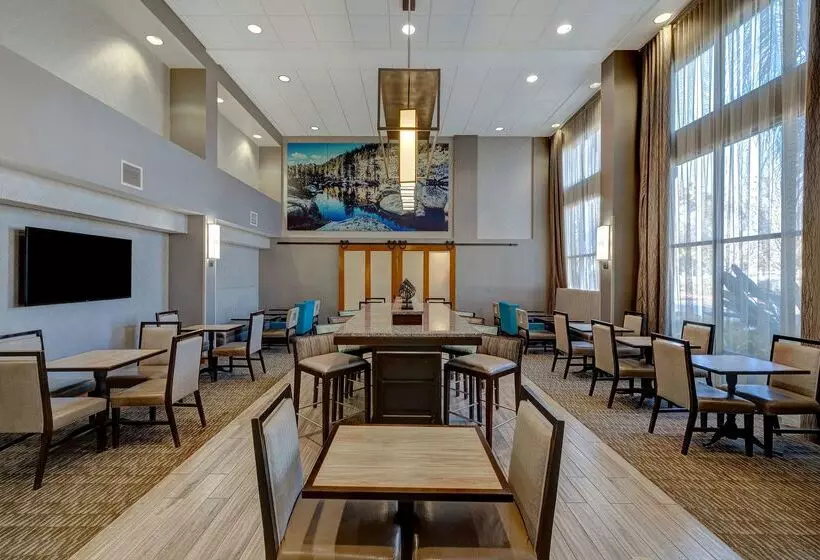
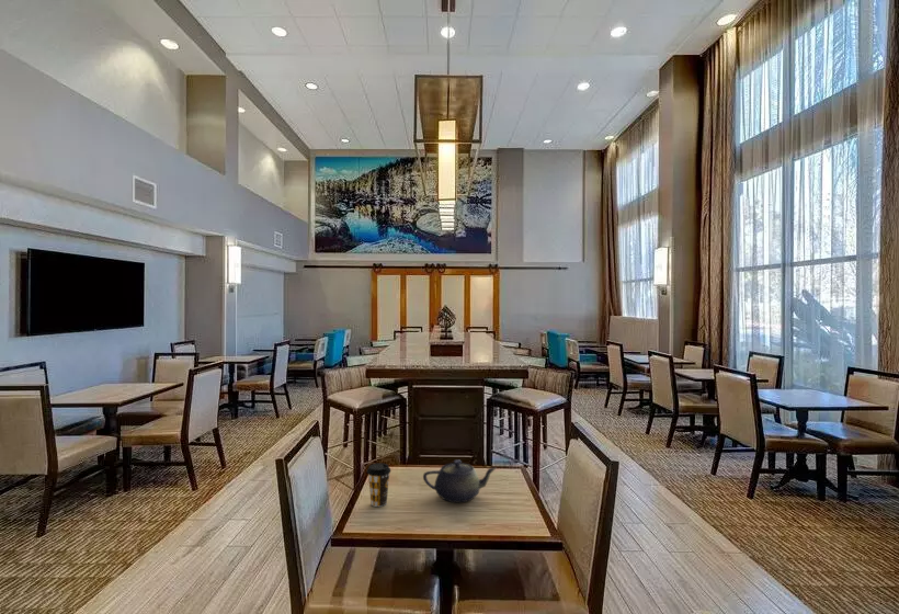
+ coffee cup (378, 485)
+ teapot (459, 478)
